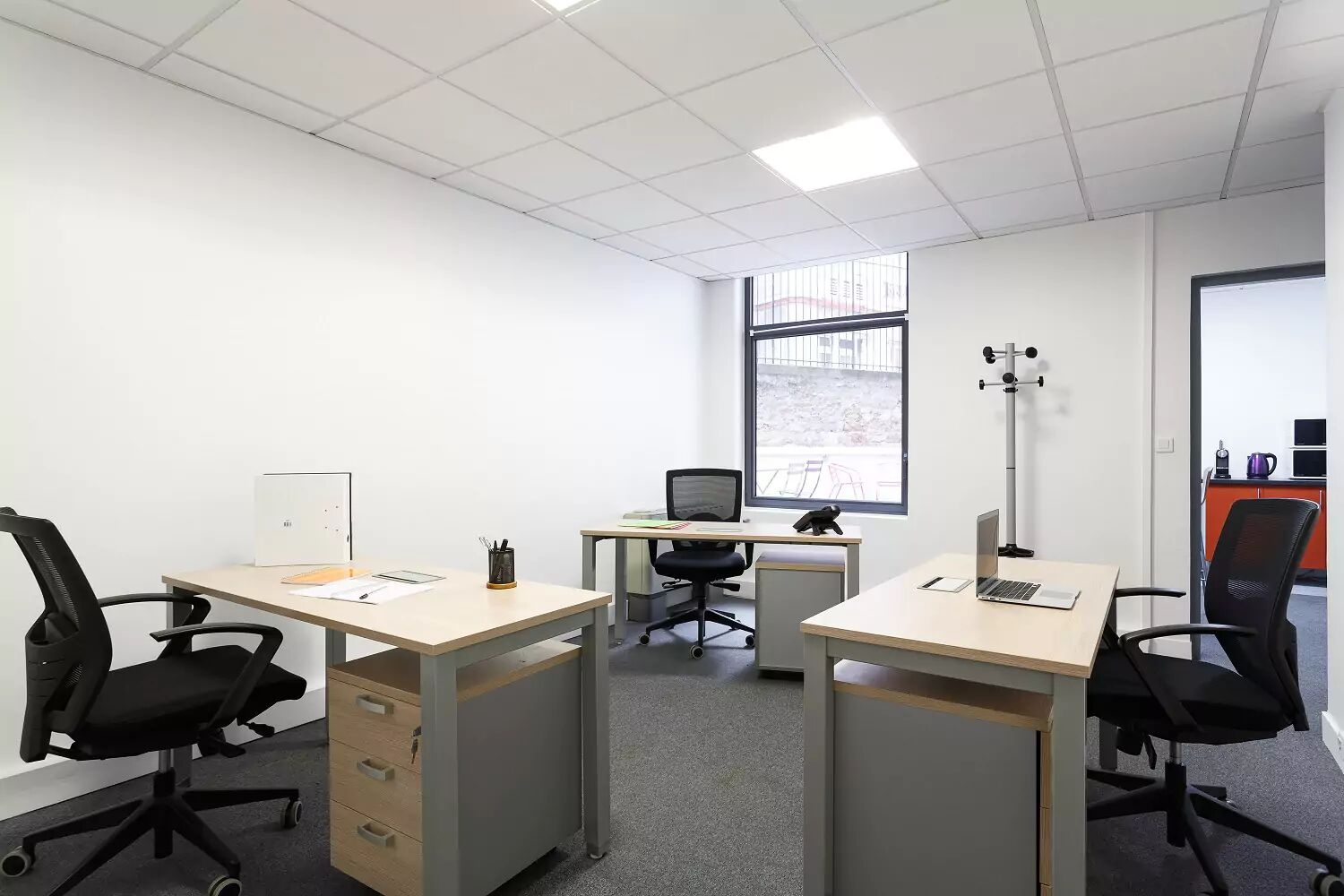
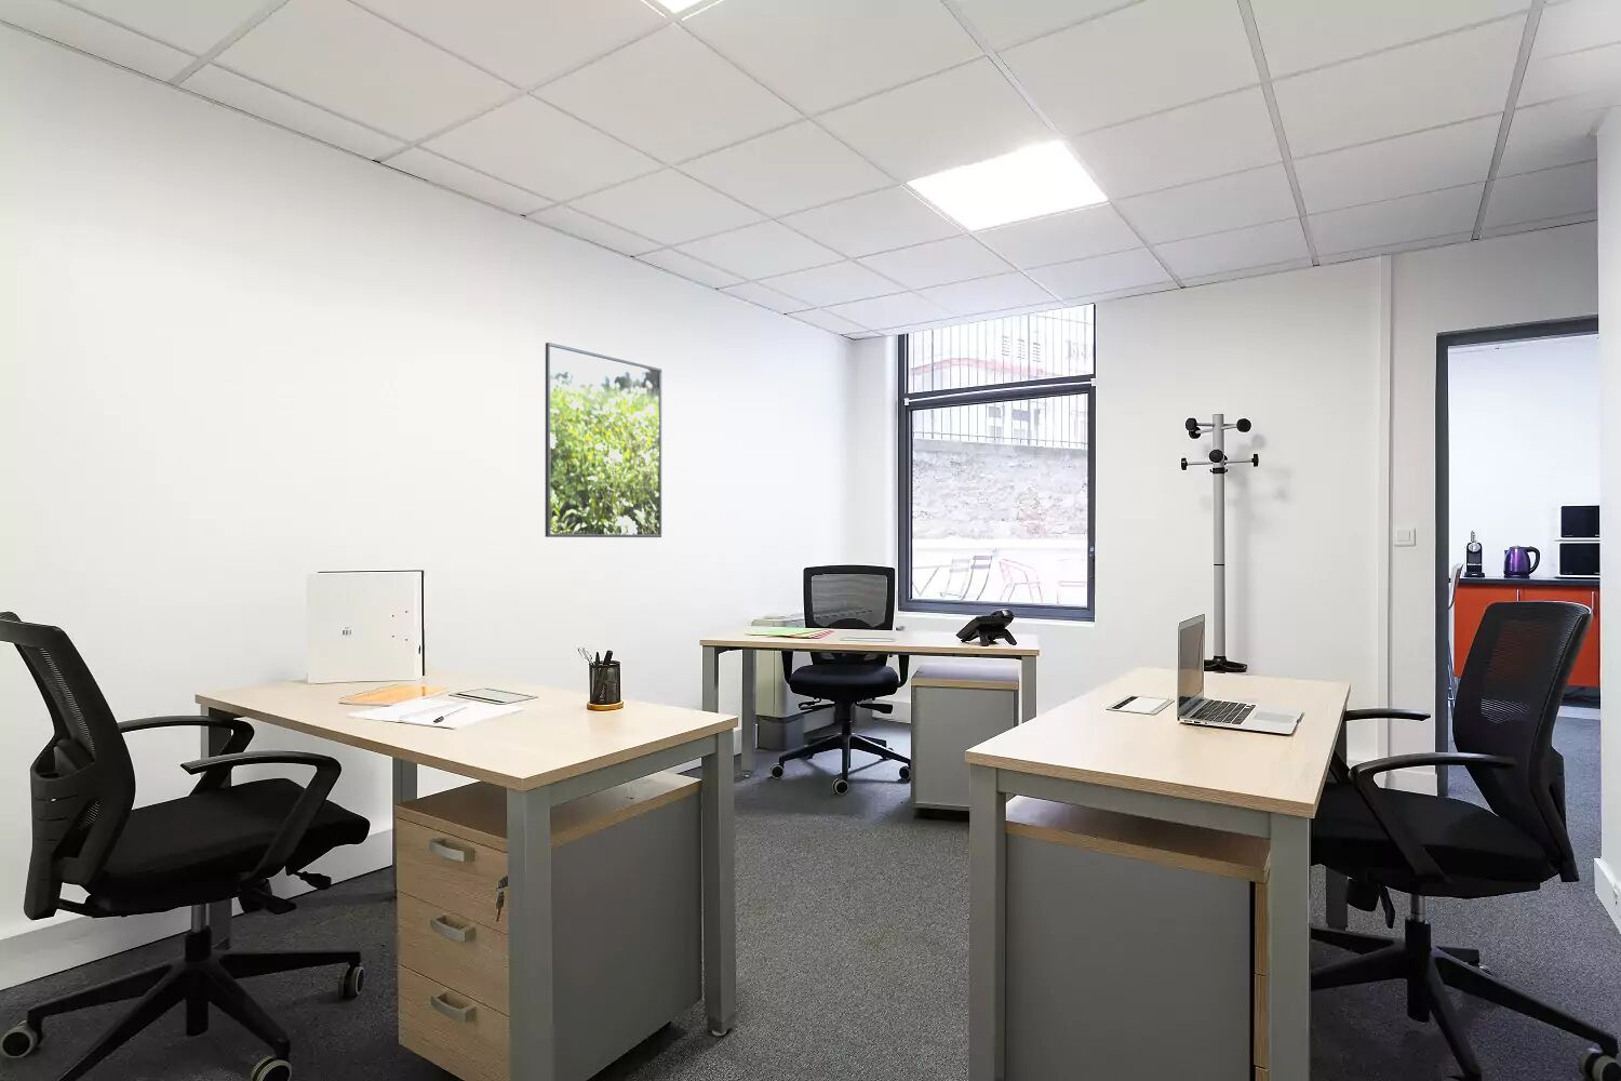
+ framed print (608, 446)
